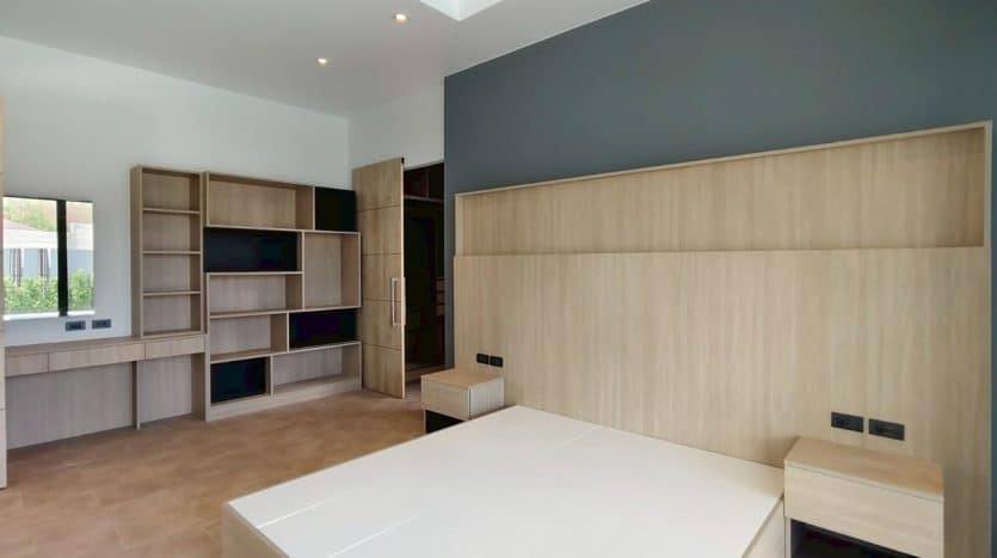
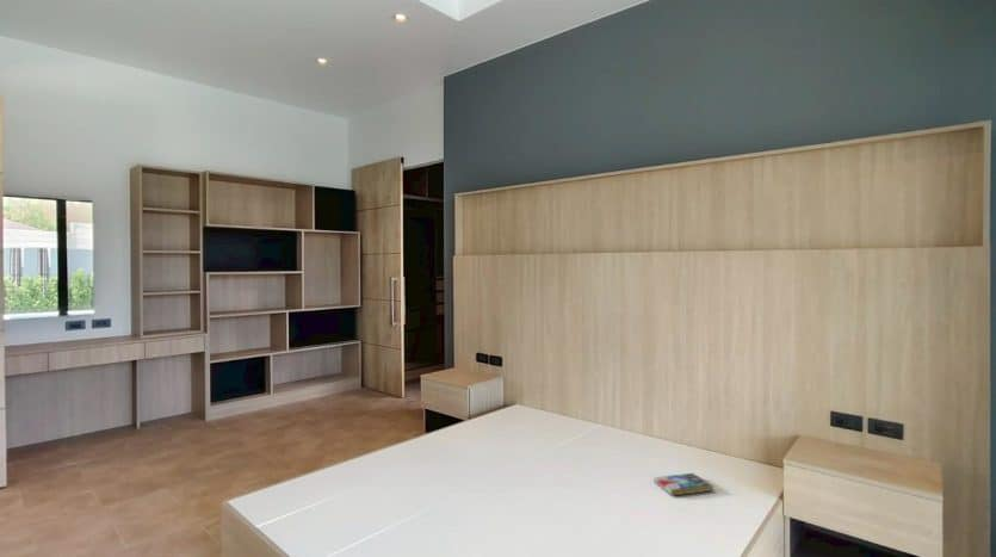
+ book (682, 483)
